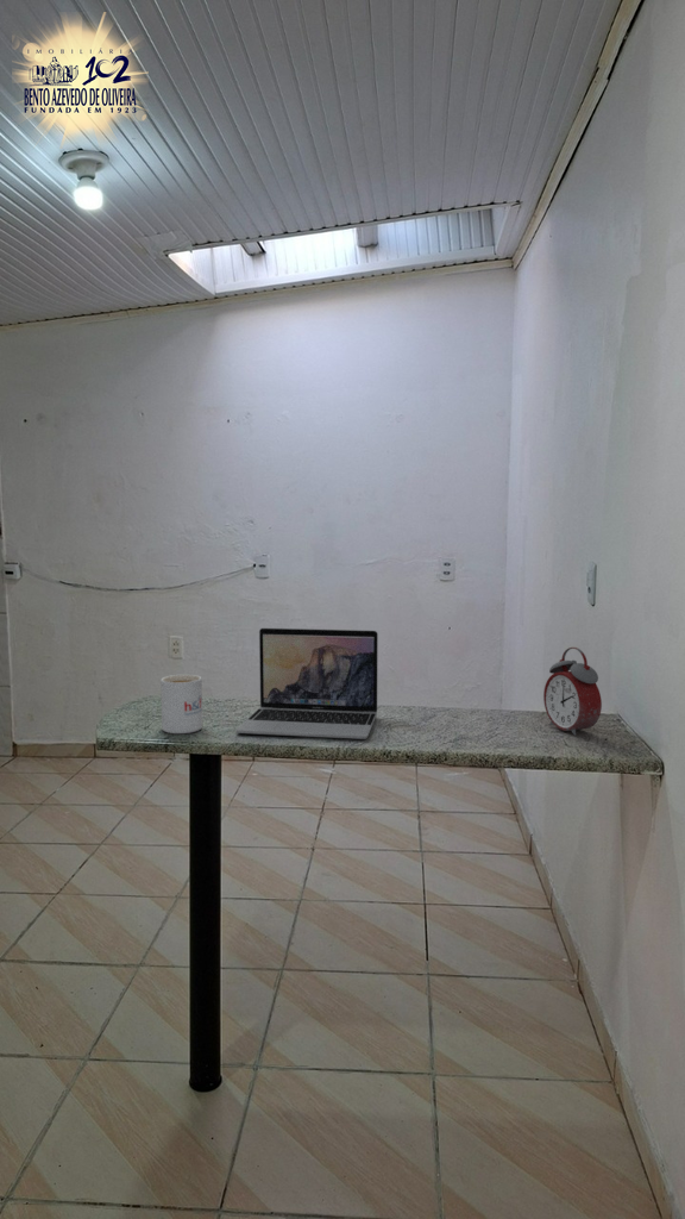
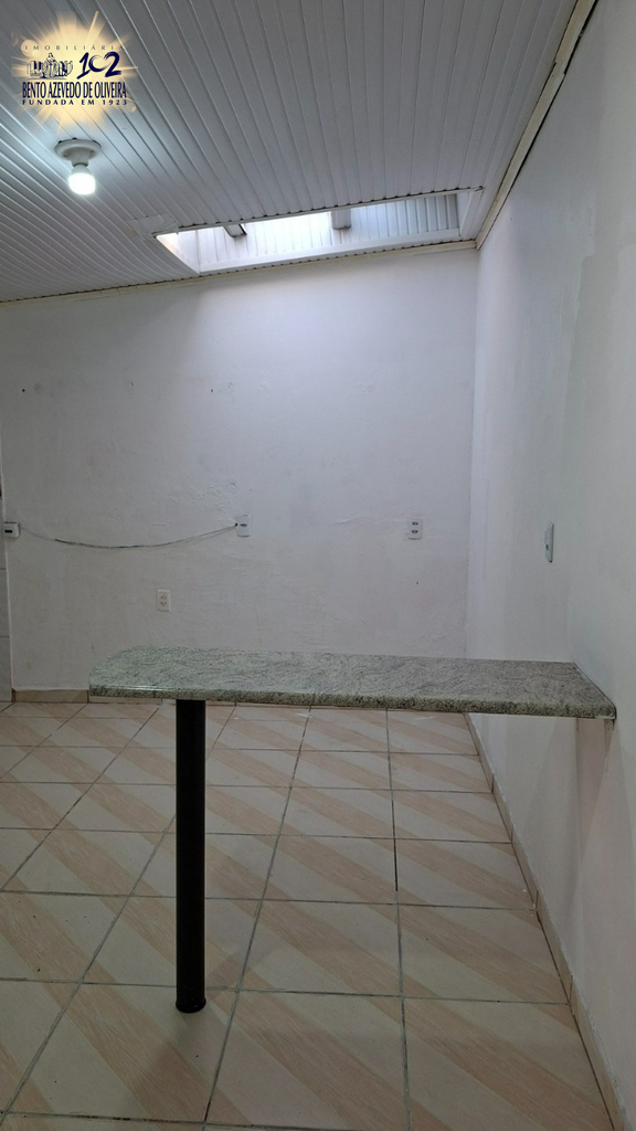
- mug (183, 701)
- laptop (309, 680)
- alarm clock (572, 688)
